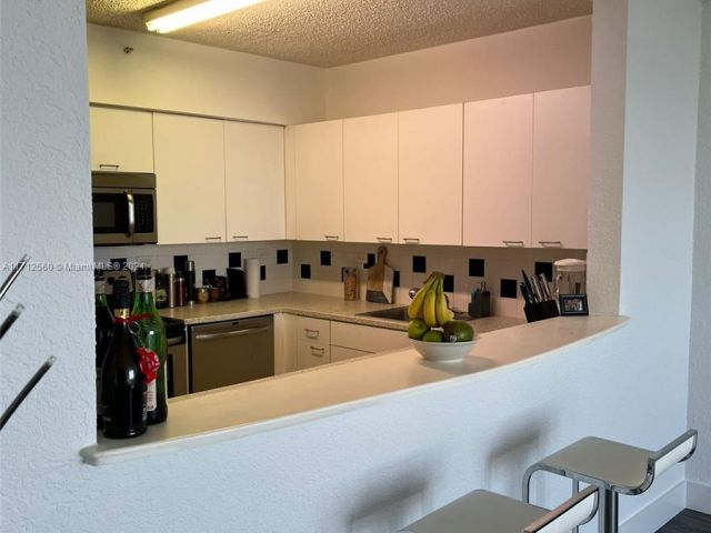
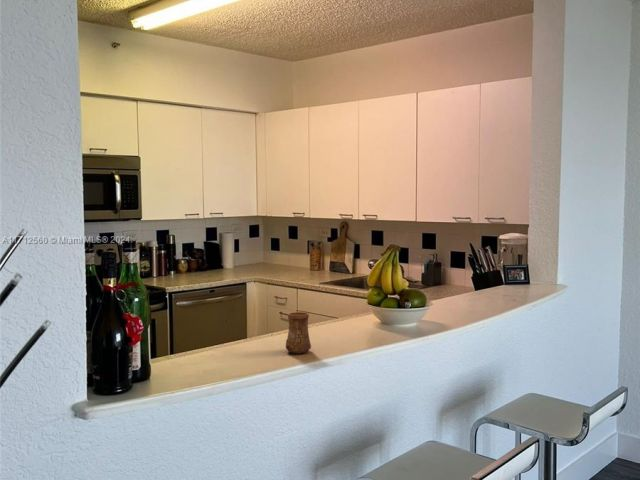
+ cup (298, 332)
